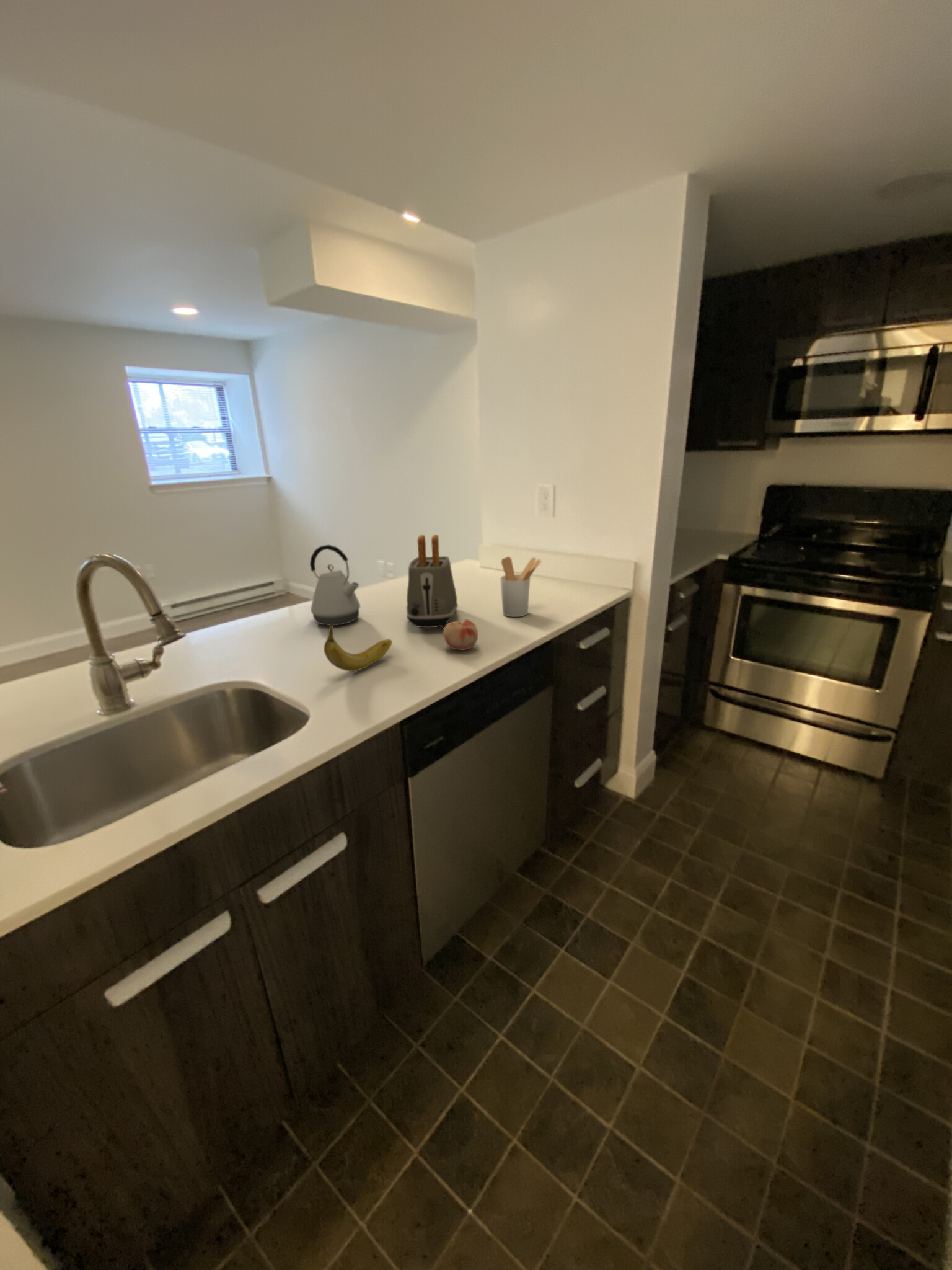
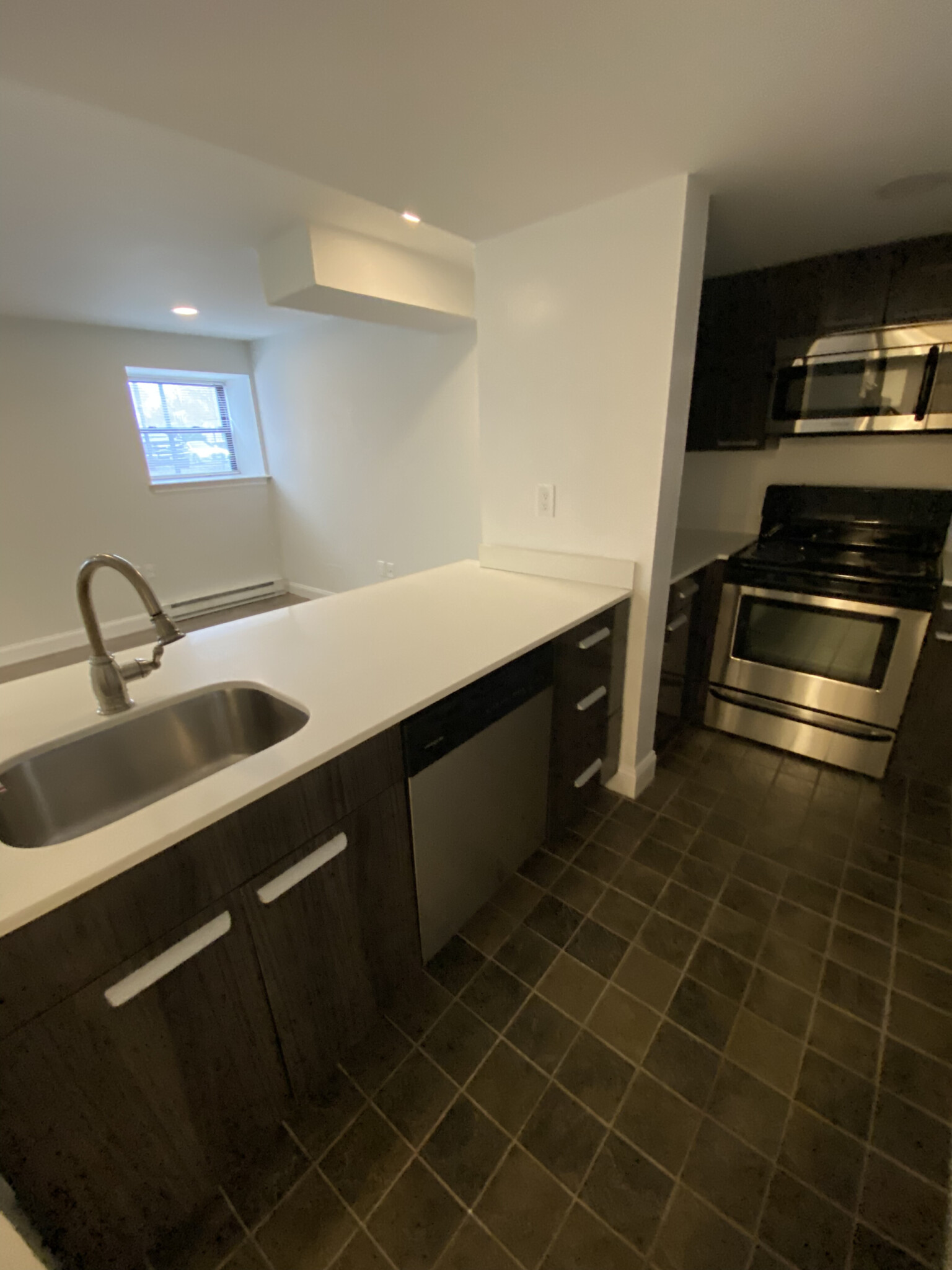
- fruit (461, 635)
- fruit (364, 651)
- utensil holder (521, 585)
- kettle (334, 584)
- toaster (430, 578)
